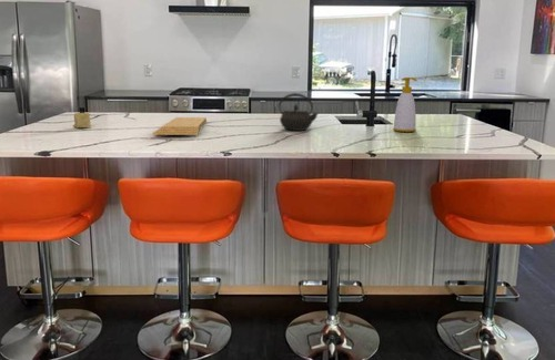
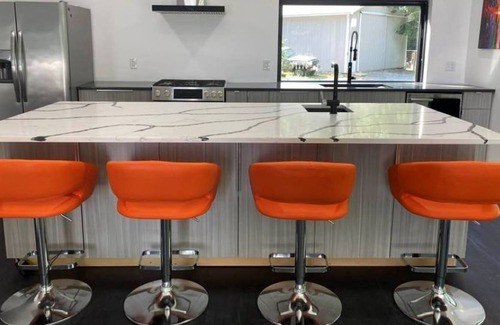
- candle (81, 117)
- soap bottle (405, 104)
- kettle (297, 111)
- cutting board (182, 124)
